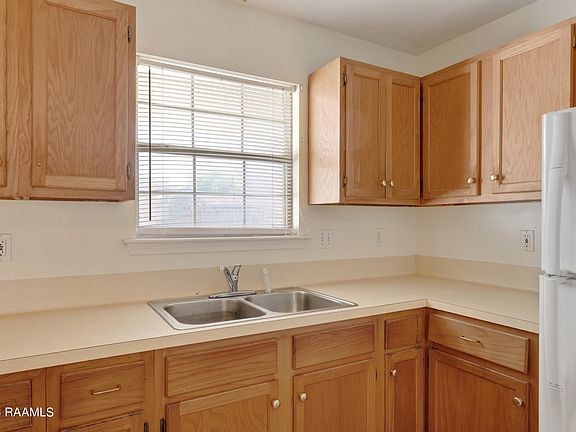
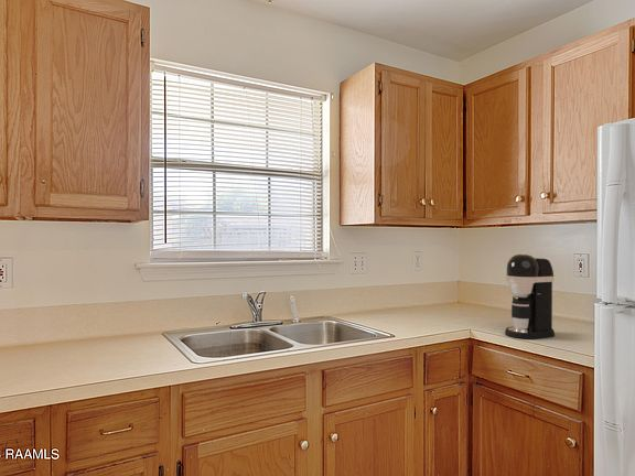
+ coffee maker (529, 294)
